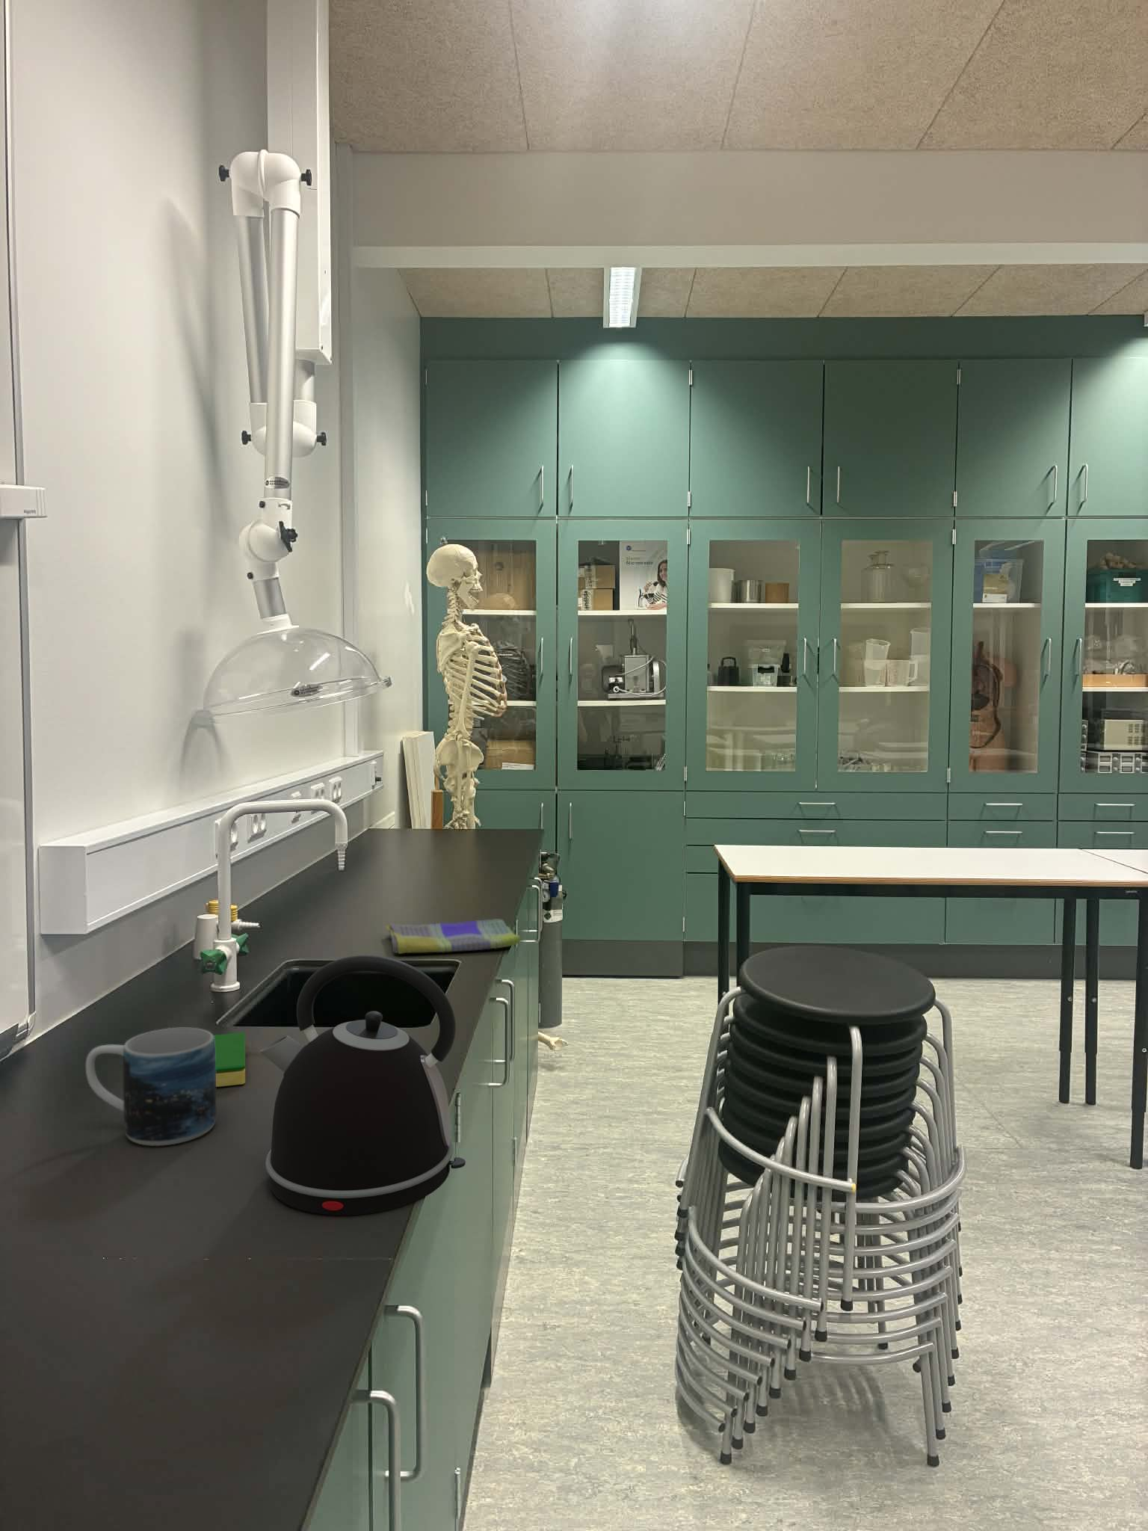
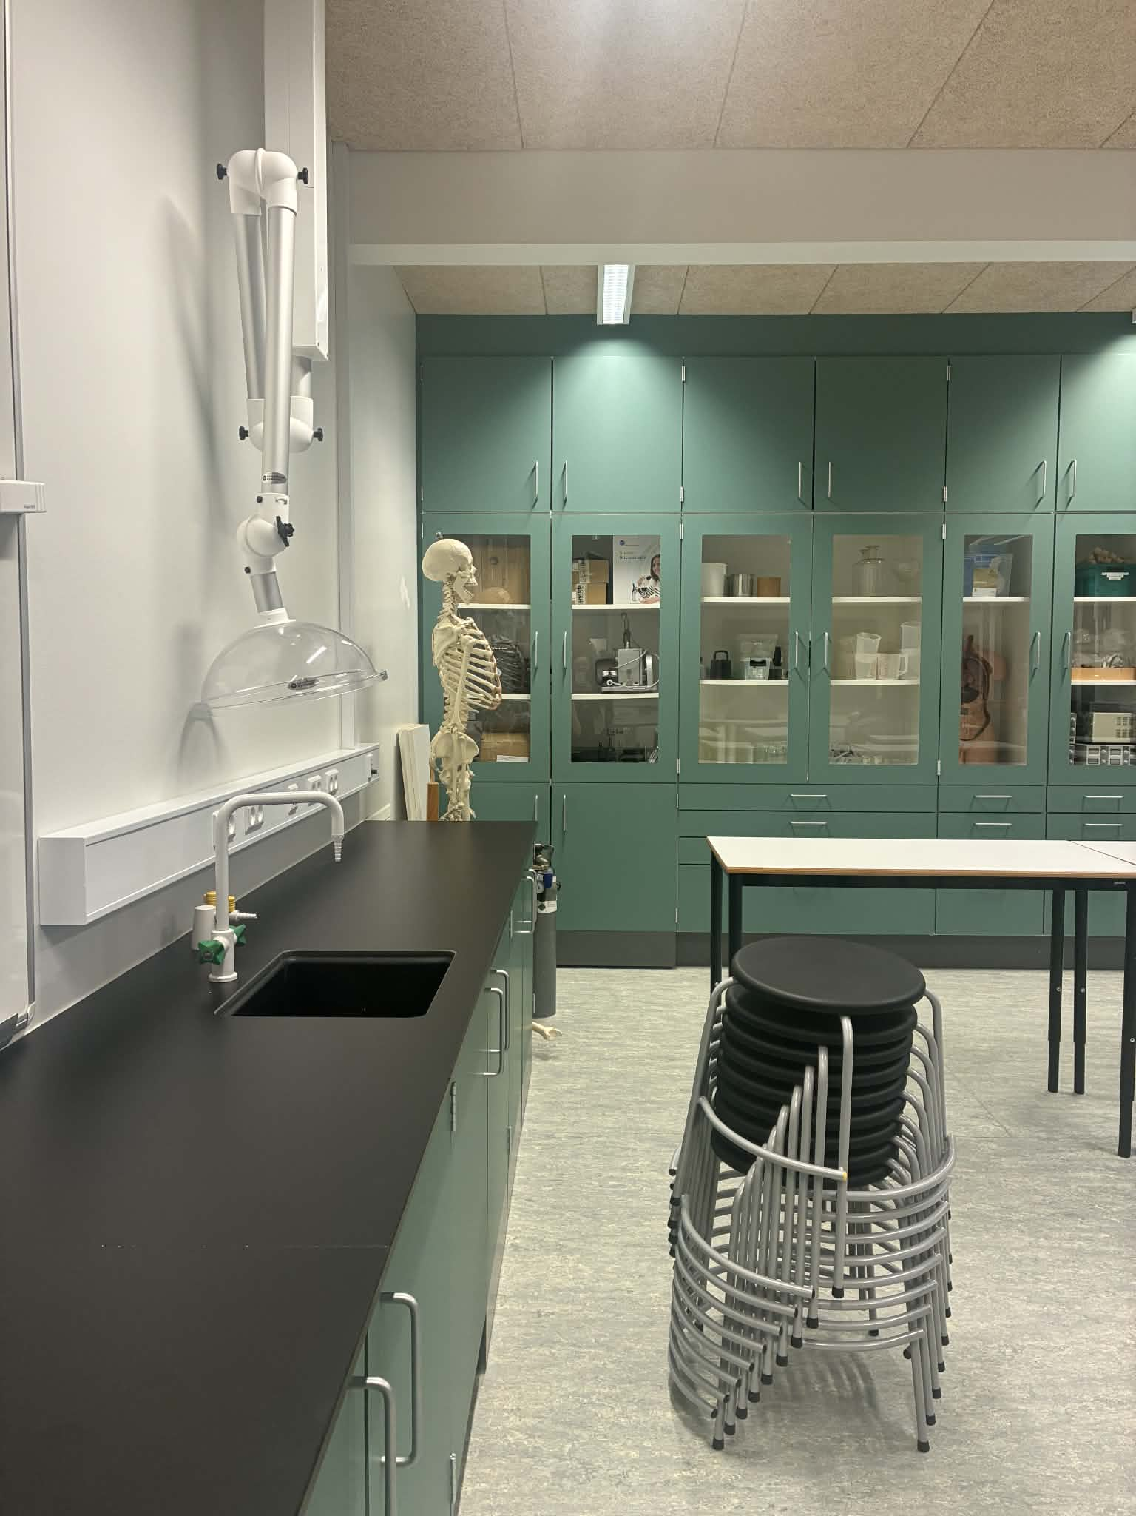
- dish sponge (216, 1060)
- dish towel (451, 934)
- kettle (362, 1063)
- mug (150, 1084)
